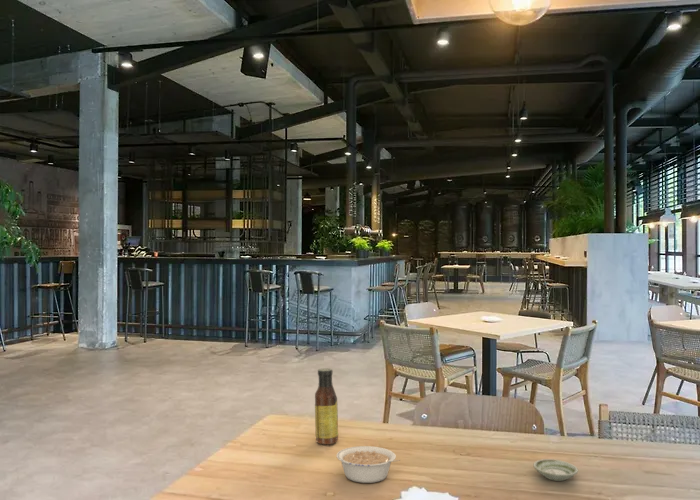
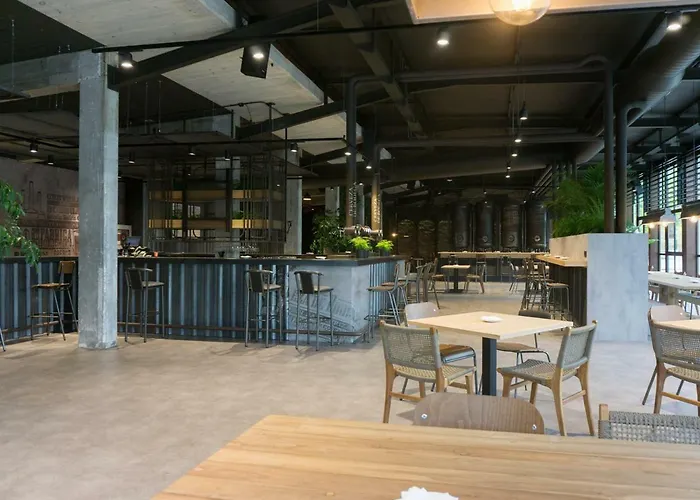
- legume (368, 463)
- sauce bottle (326, 405)
- saucer (555, 471)
